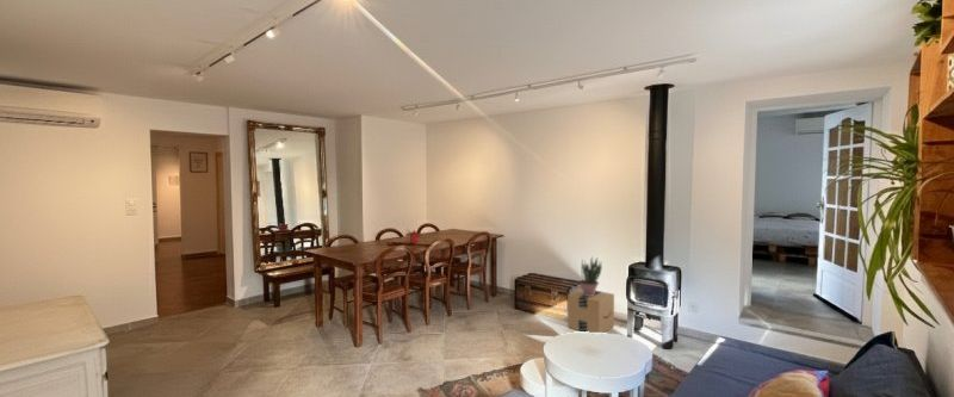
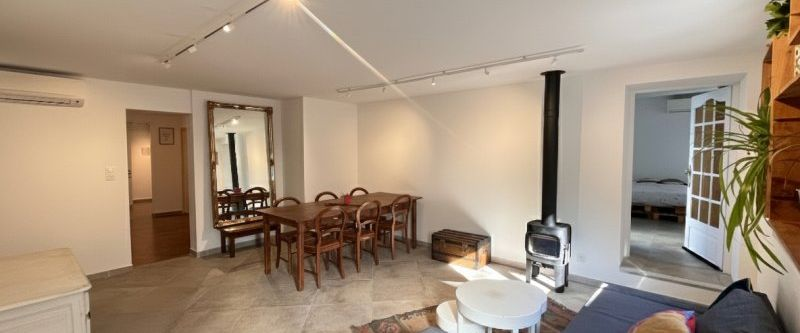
- cardboard box (590, 310)
- potted plant (590, 275)
